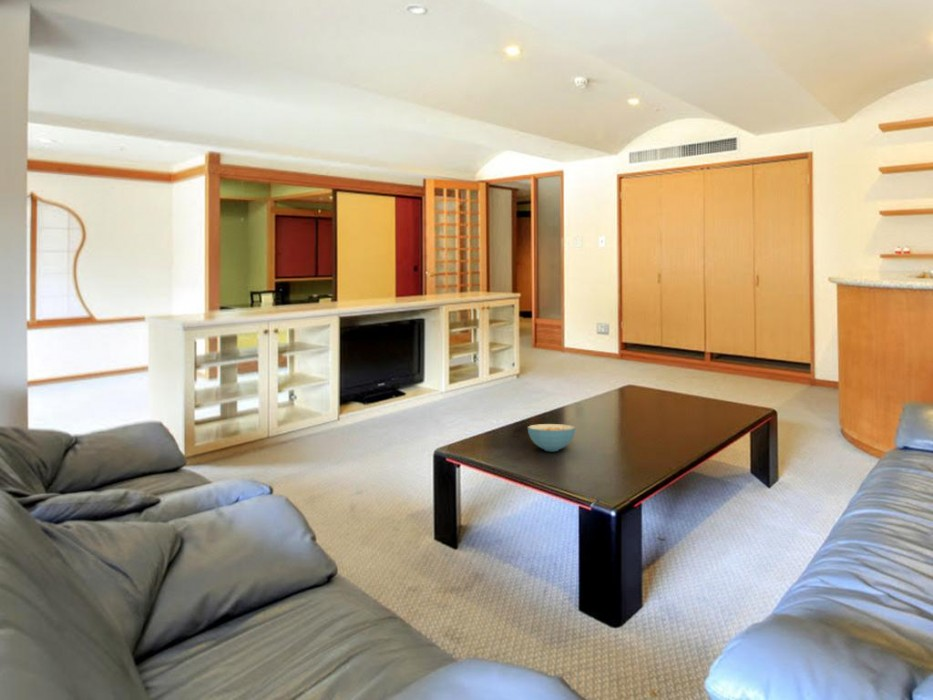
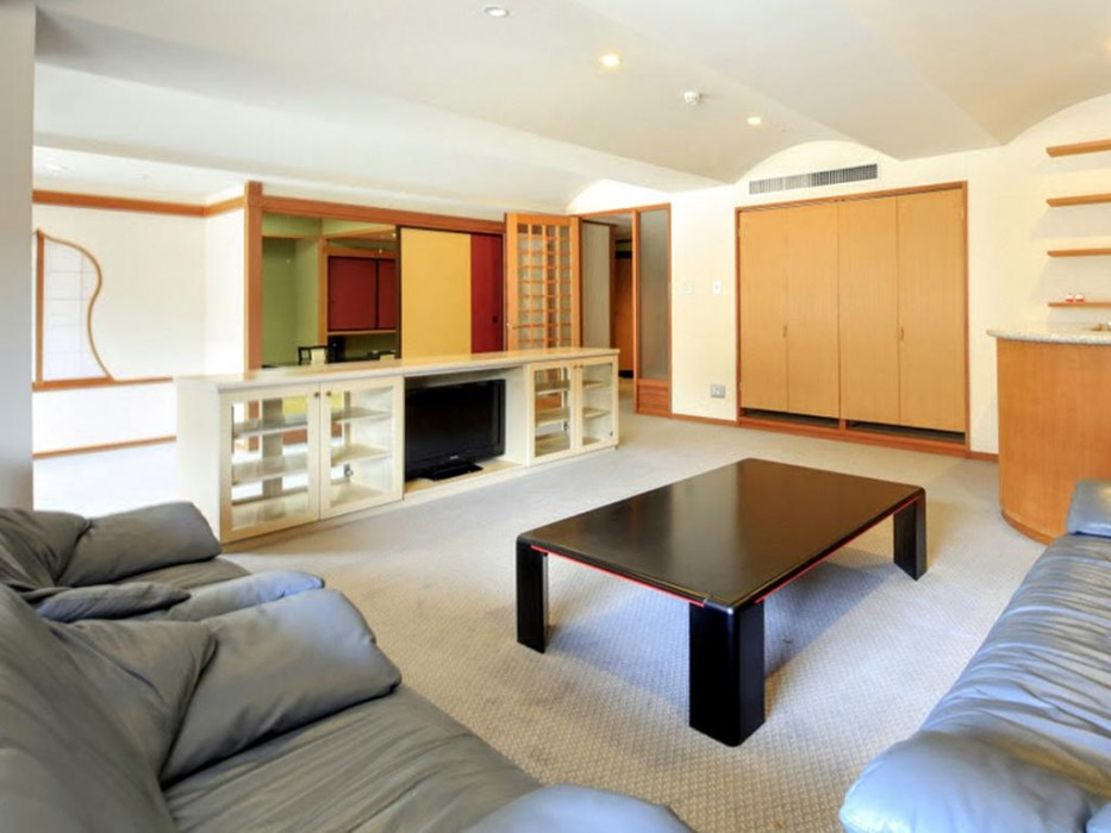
- cereal bowl (551, 438)
